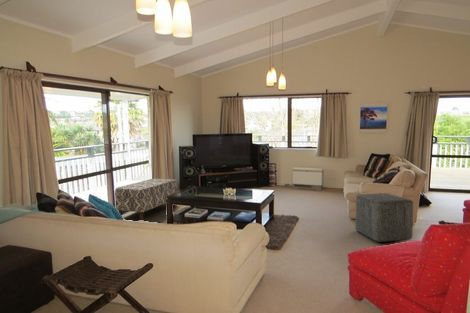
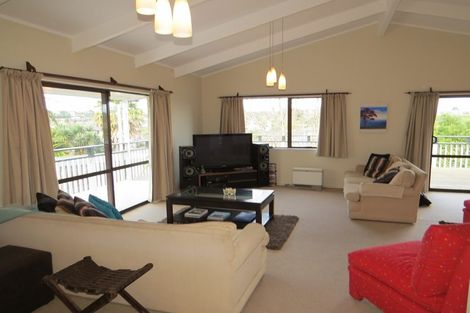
- bench (148, 198)
- ottoman (383, 216)
